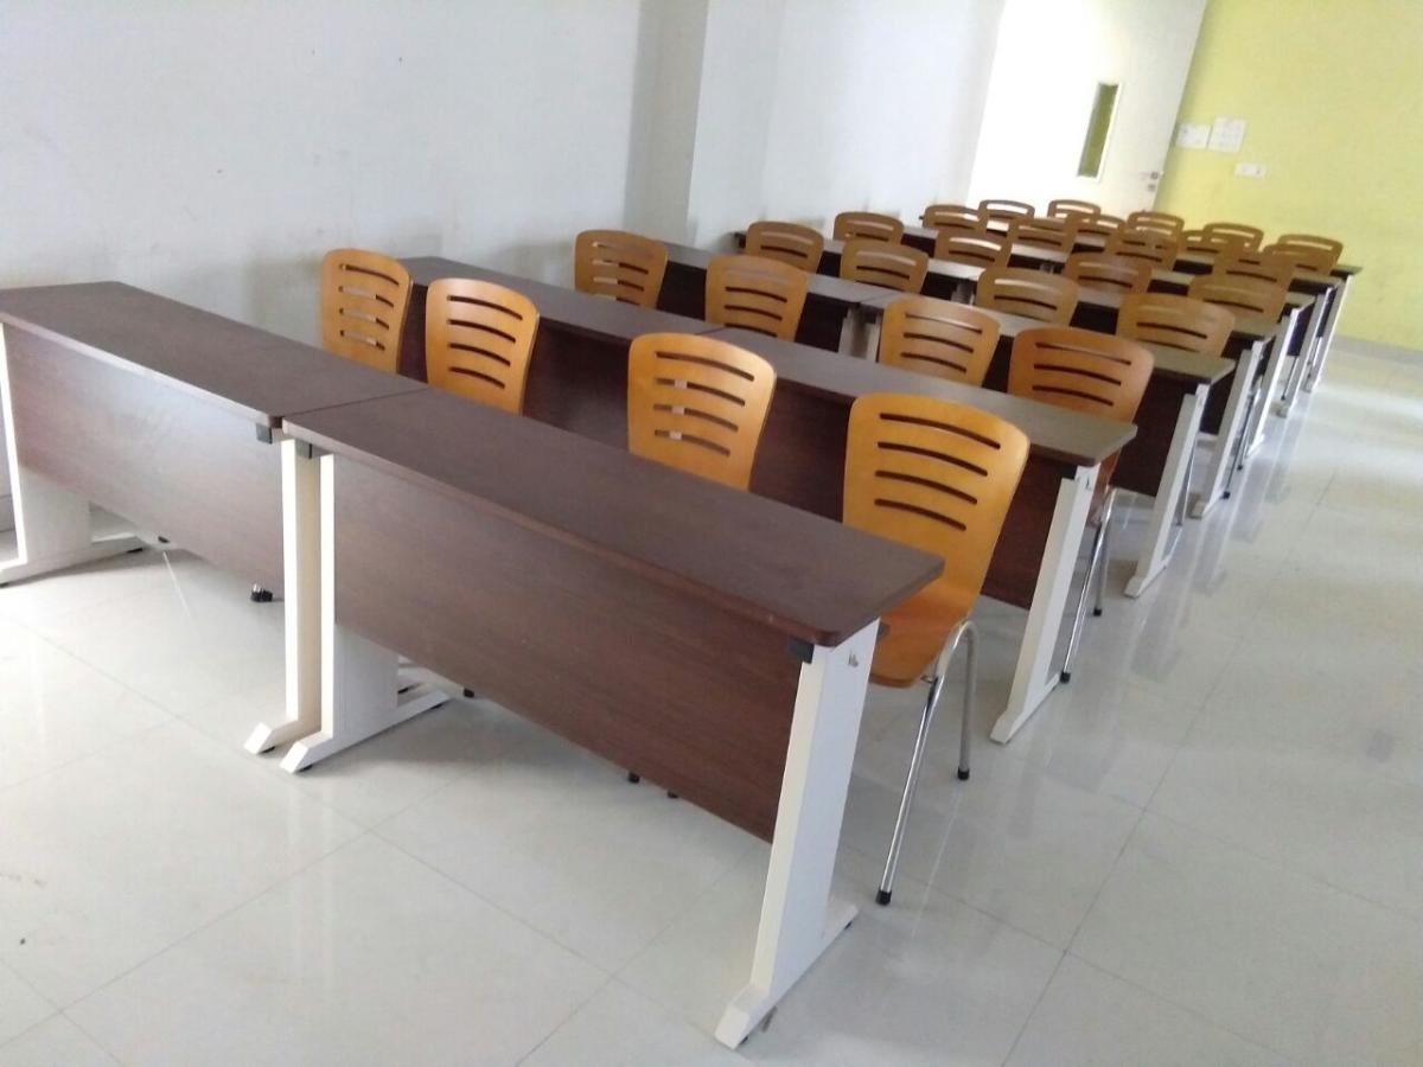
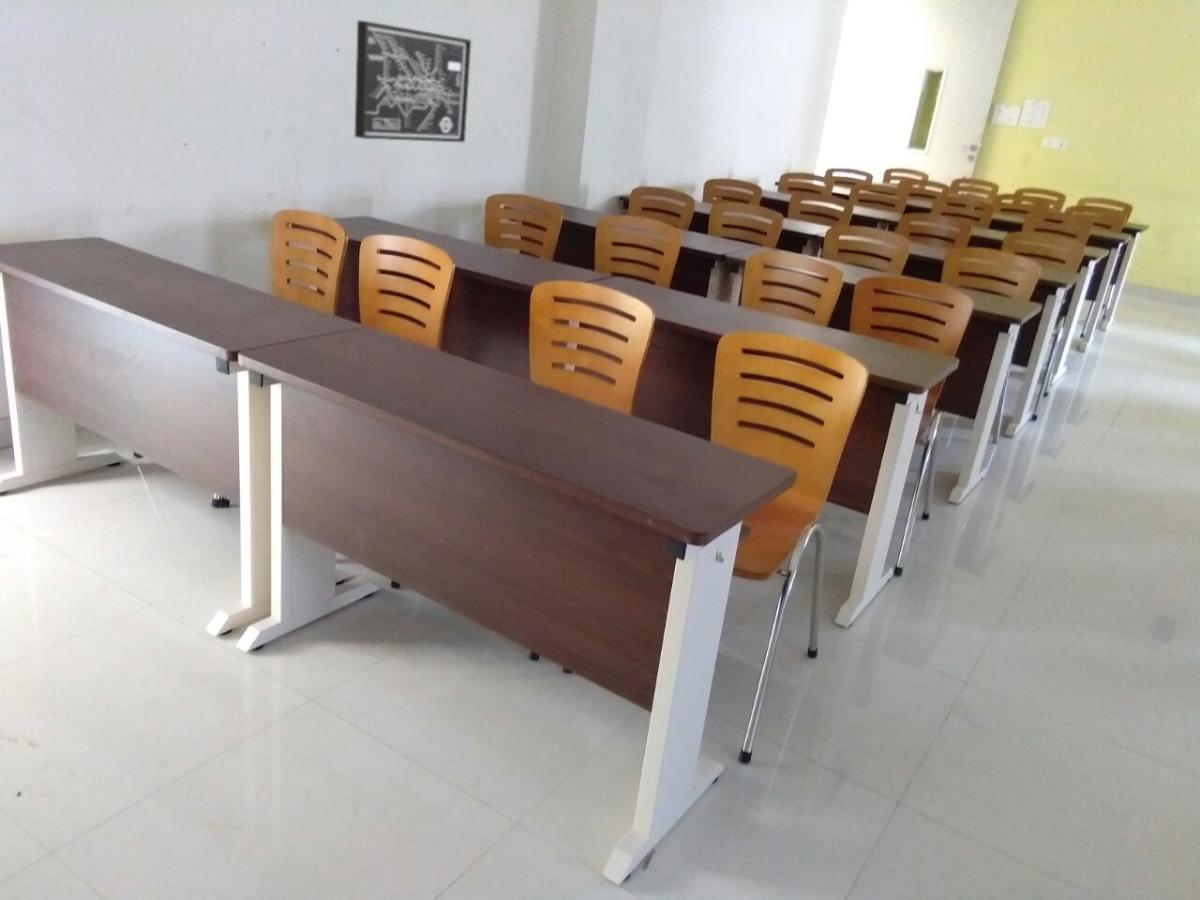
+ wall art (415, 86)
